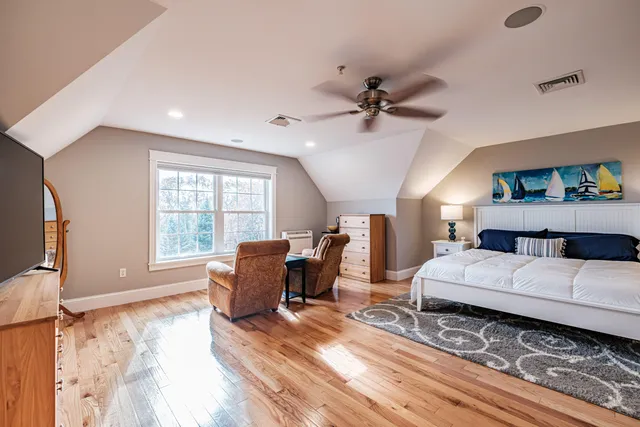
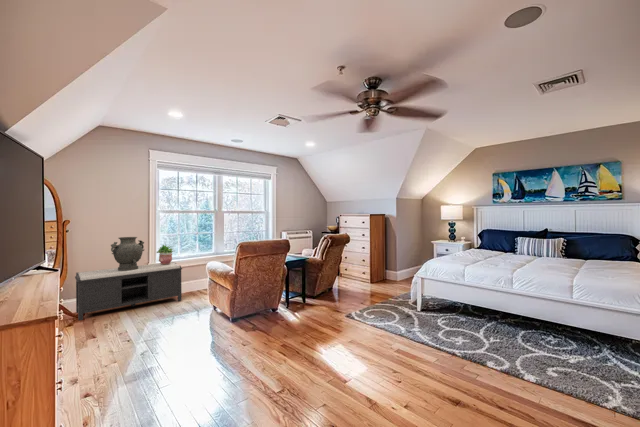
+ potted plant (166, 253)
+ bench (132, 287)
+ decorative urn (128, 253)
